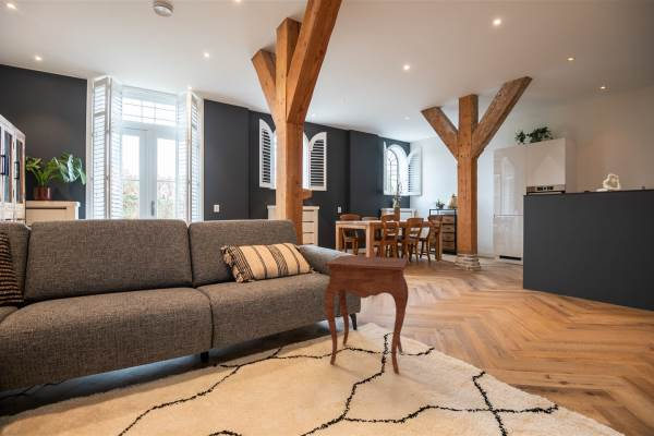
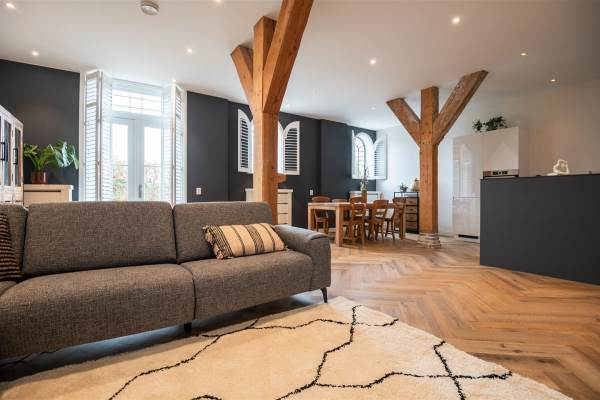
- side table (364, 298)
